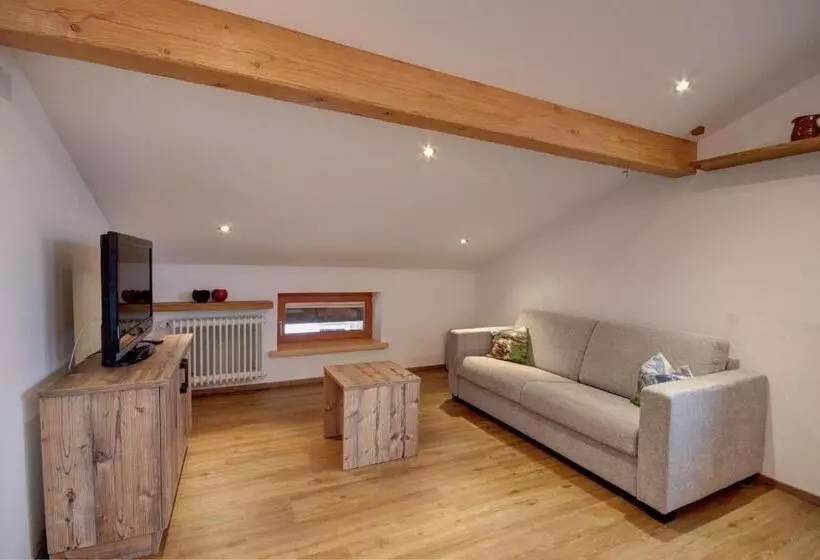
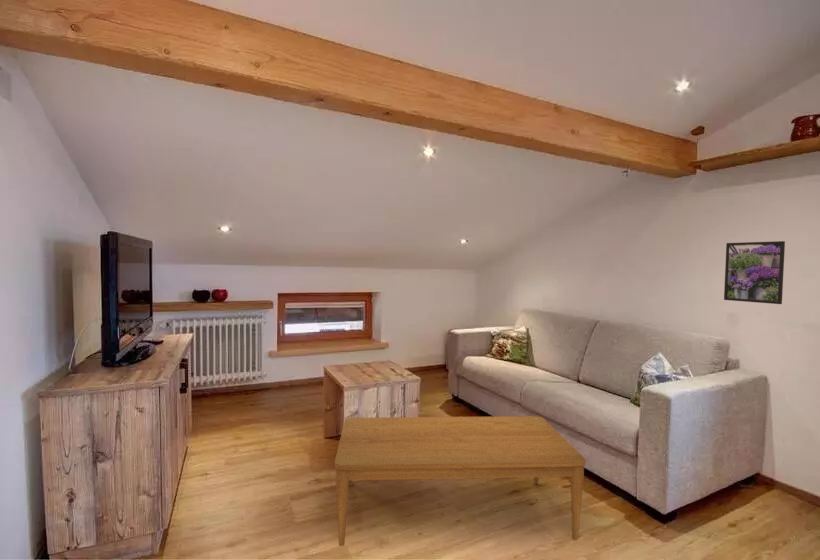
+ coffee table (452, 473)
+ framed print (752, 272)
